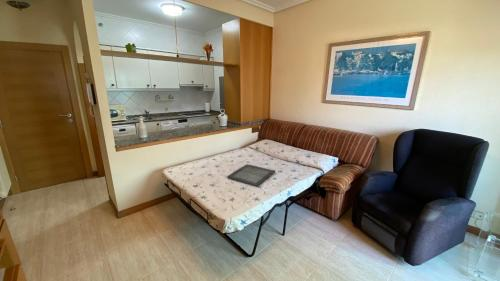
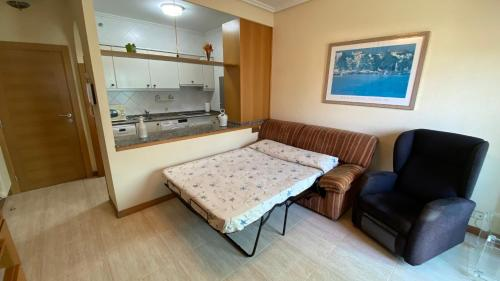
- serving tray (251, 173)
